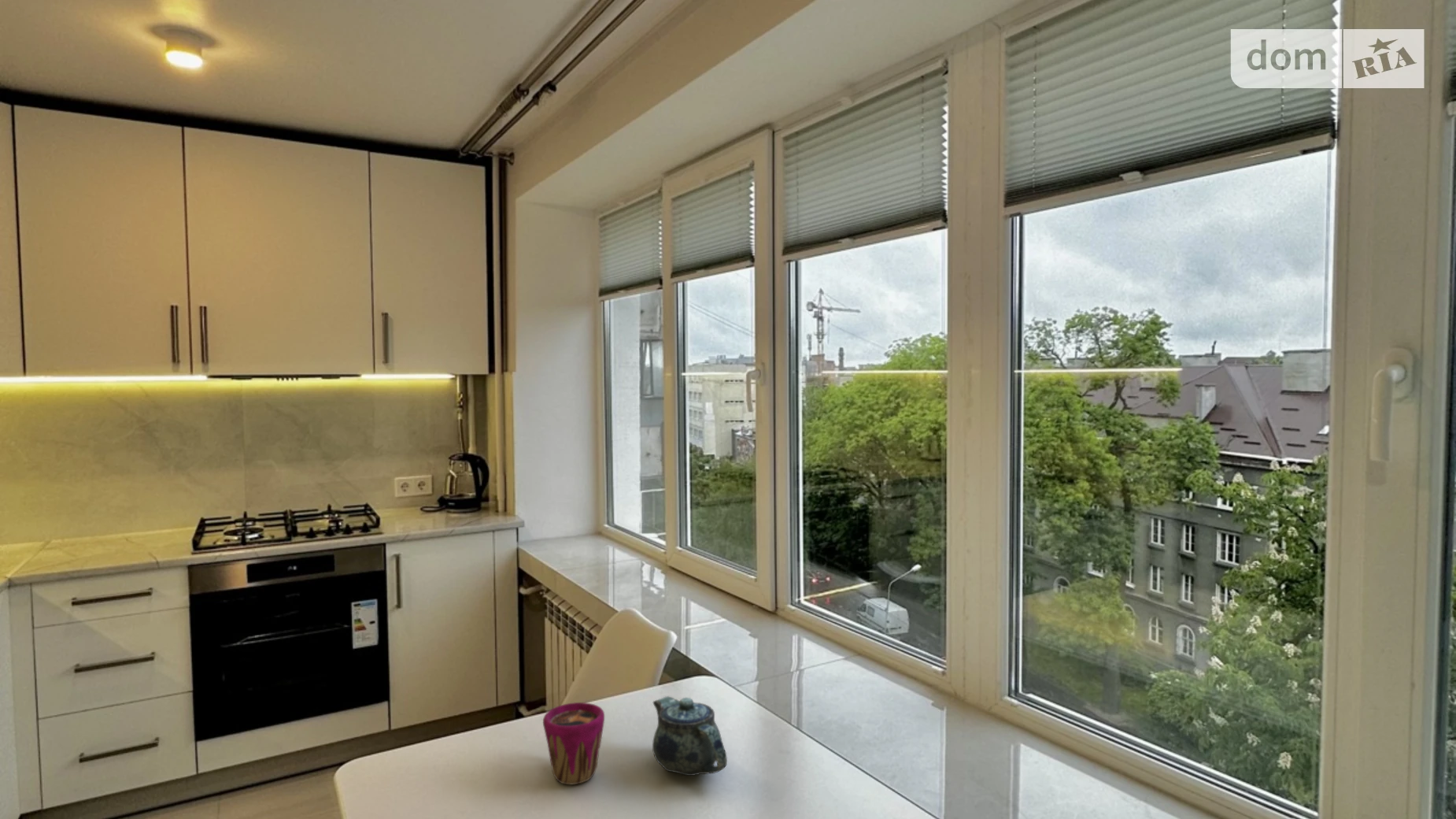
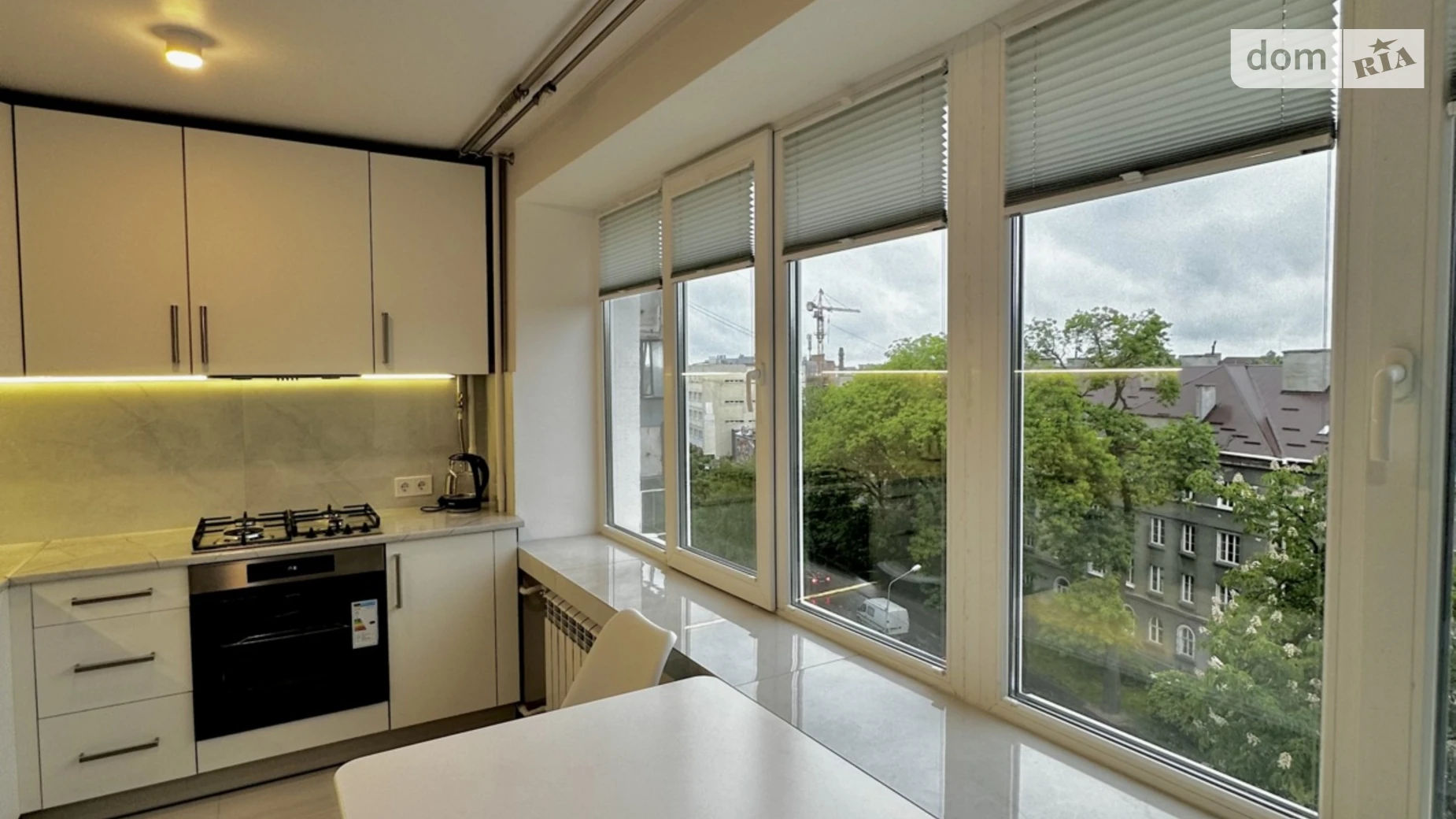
- cup (571, 741)
- chinaware (688, 734)
